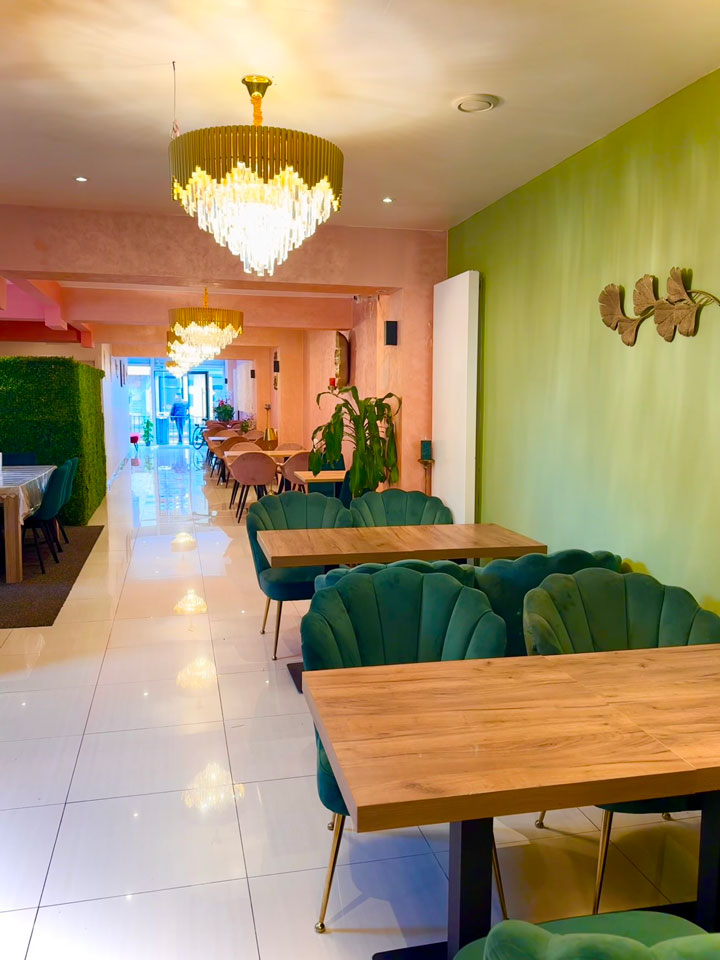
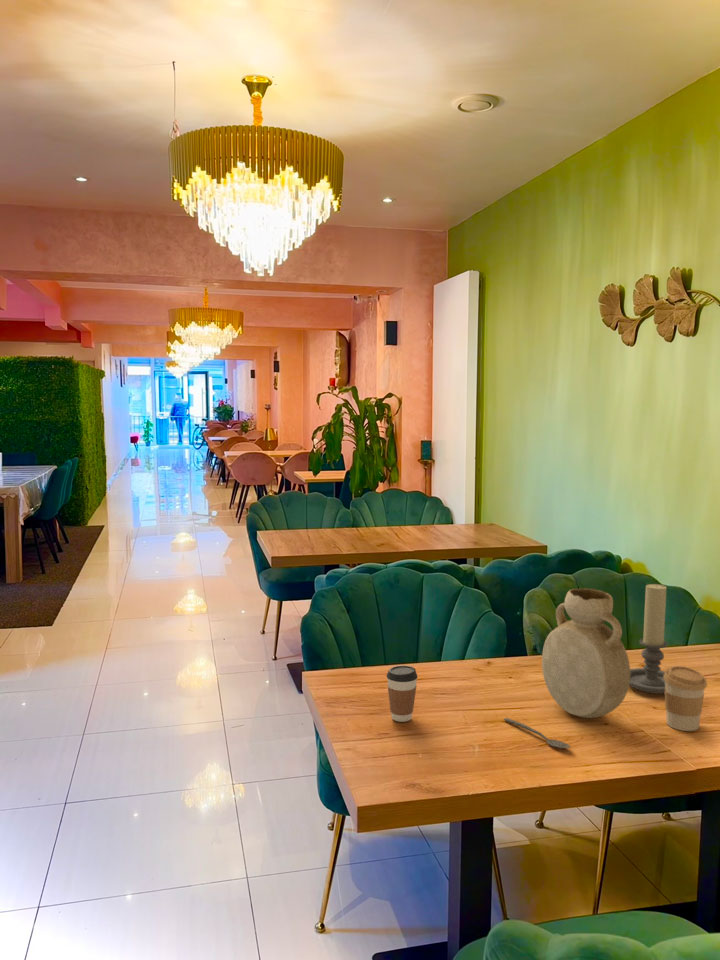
+ vase (583, 653)
+ candle holder (658, 635)
+ coffee cup (684, 697)
+ spoon (535, 732)
+ coffee cup (401, 693)
